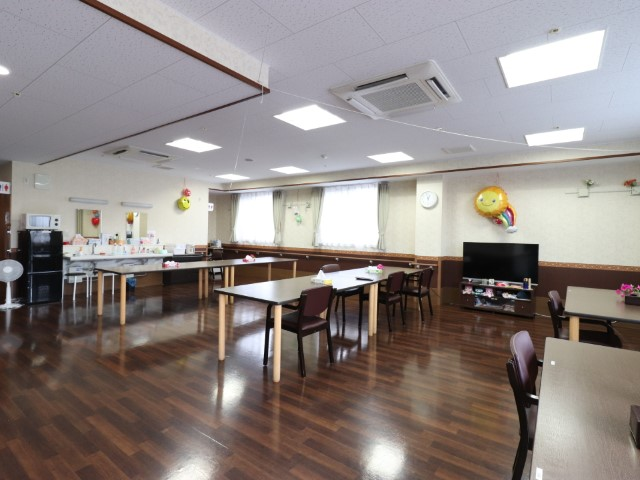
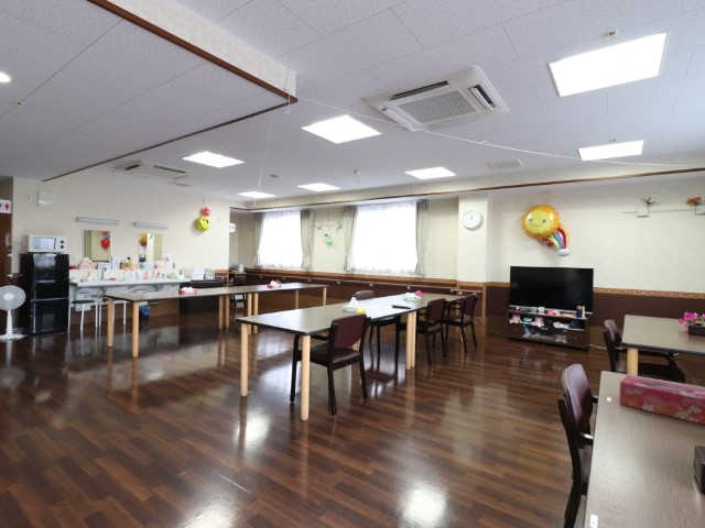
+ tissue box (663, 397)
